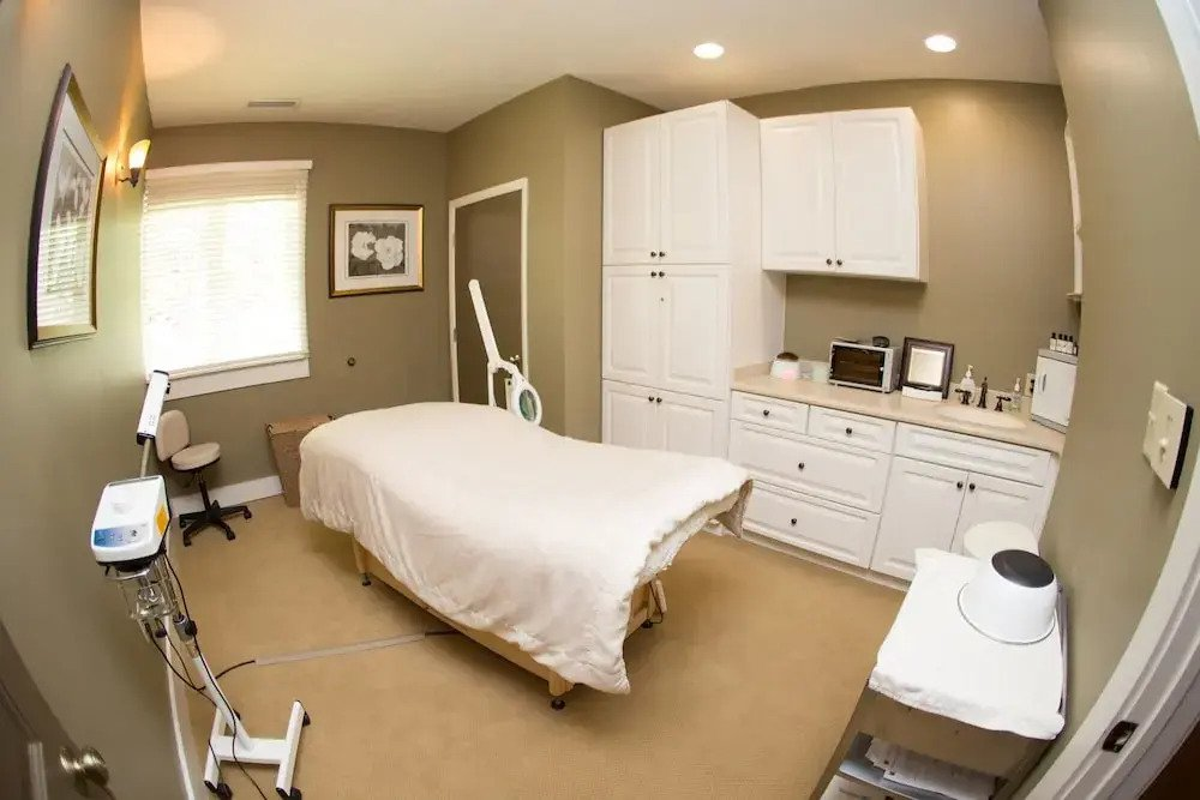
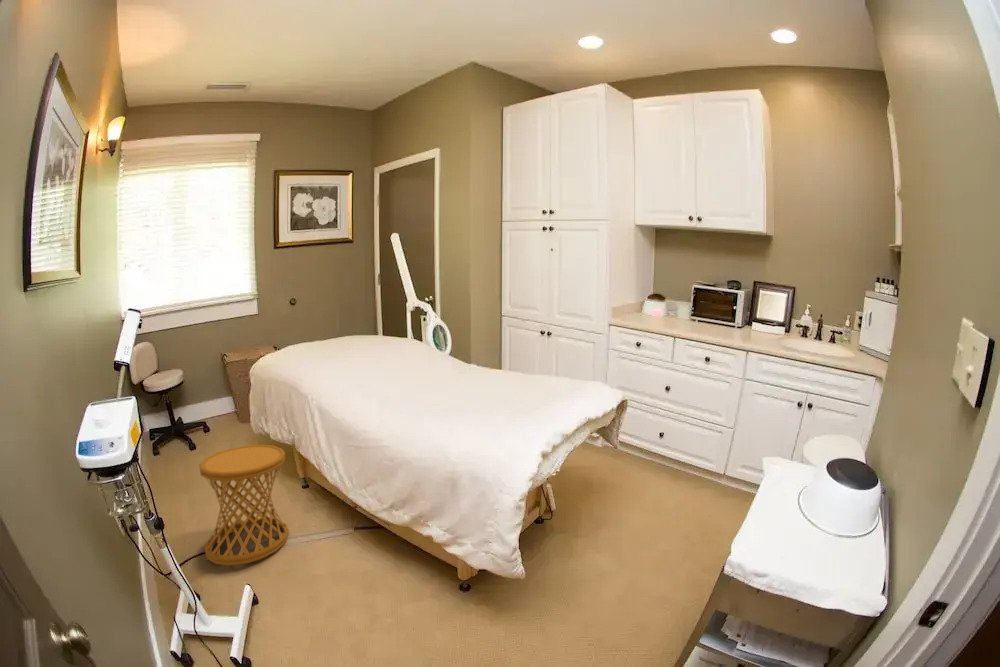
+ side table (245, 501)
